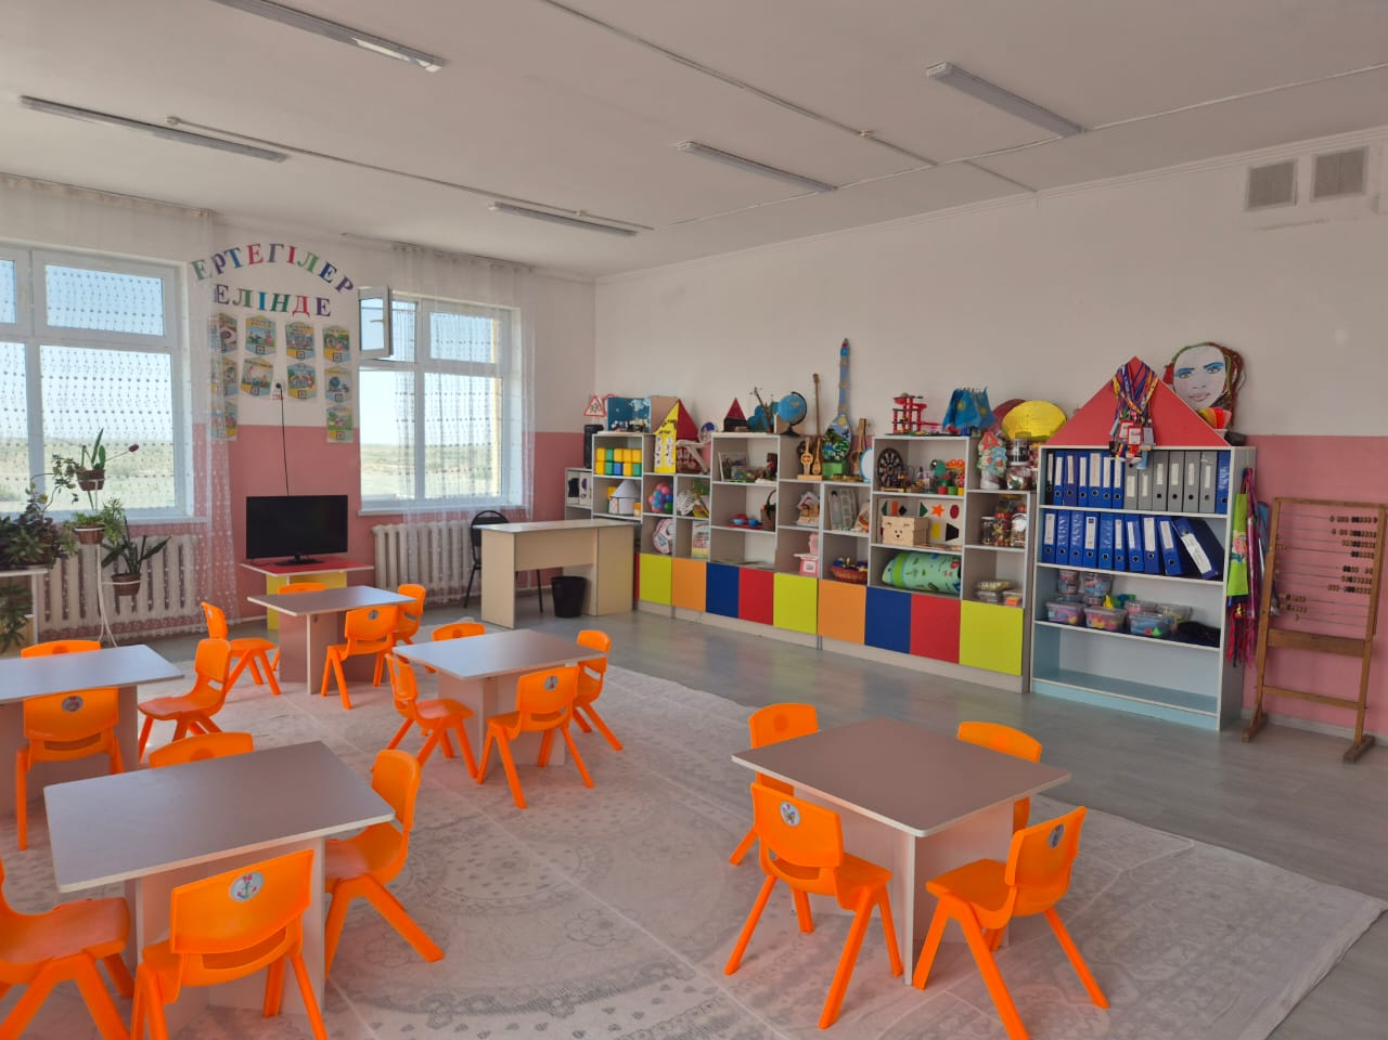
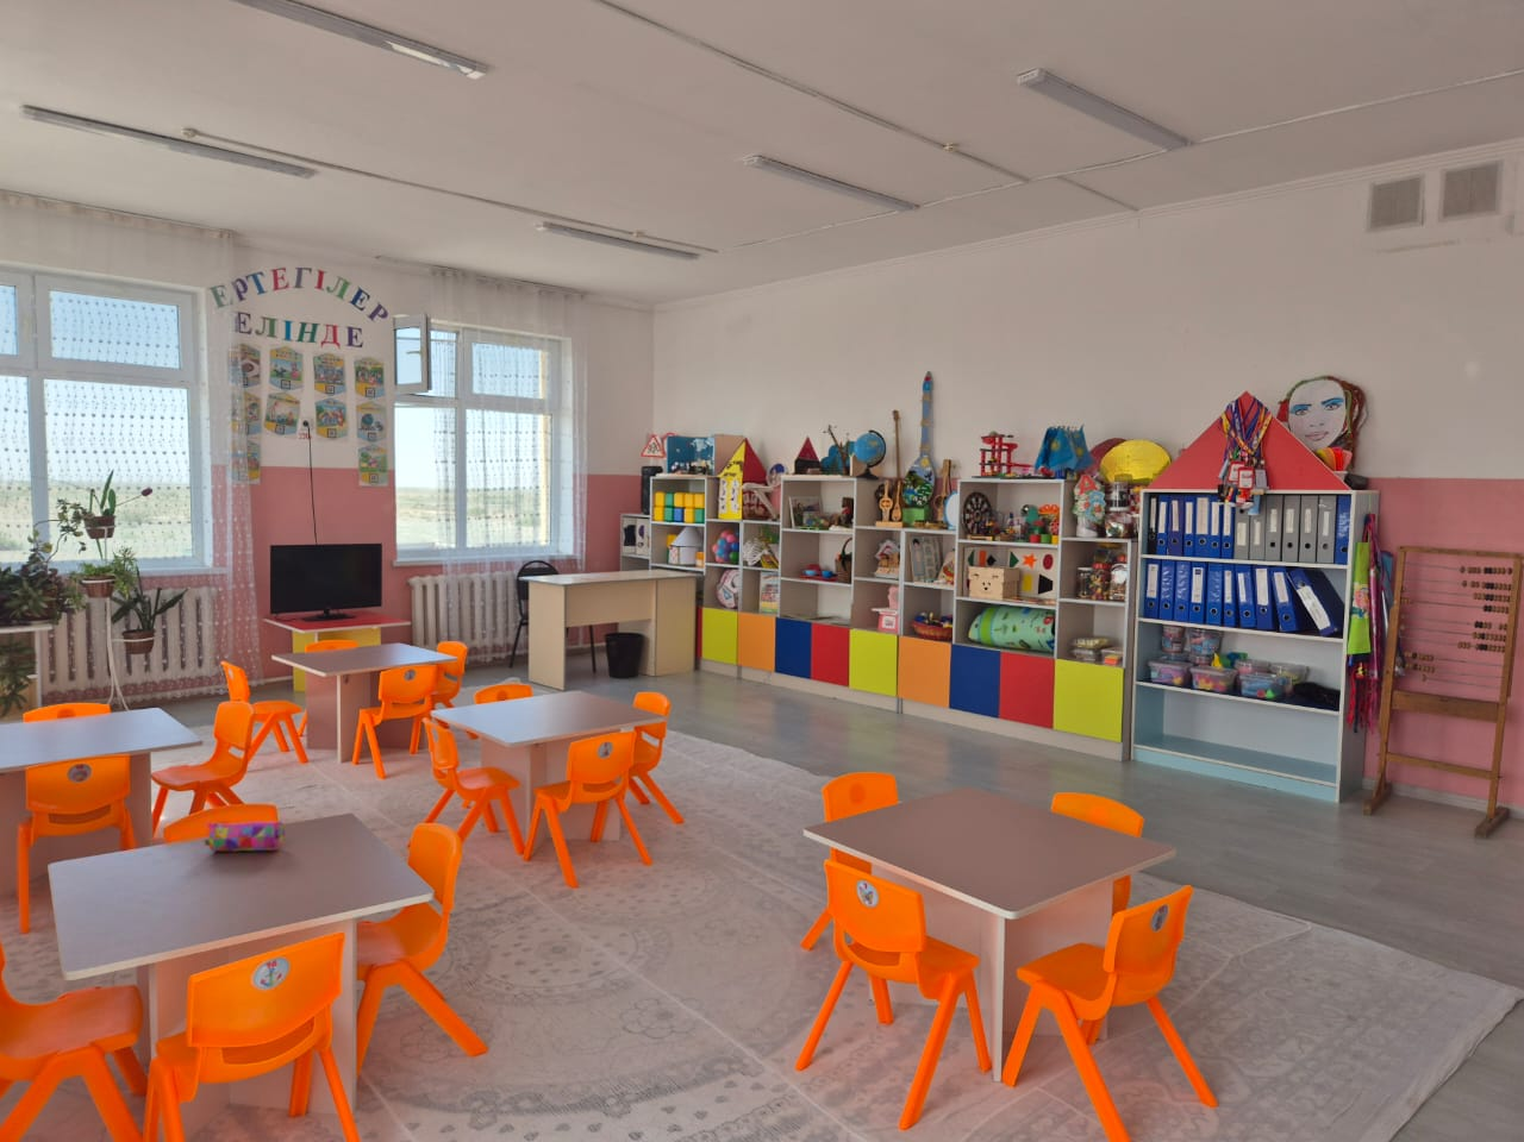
+ pencil case (245, 835)
